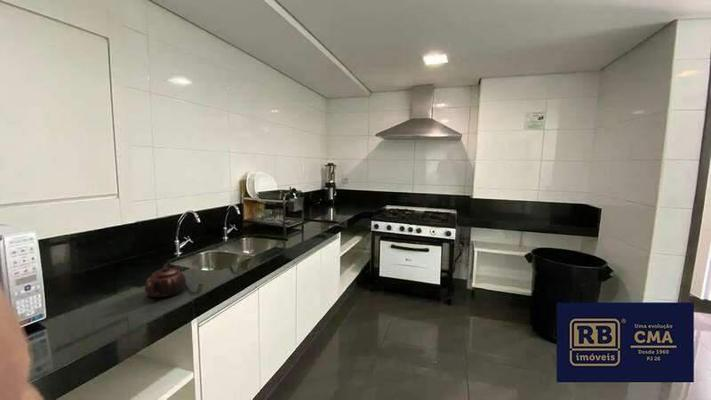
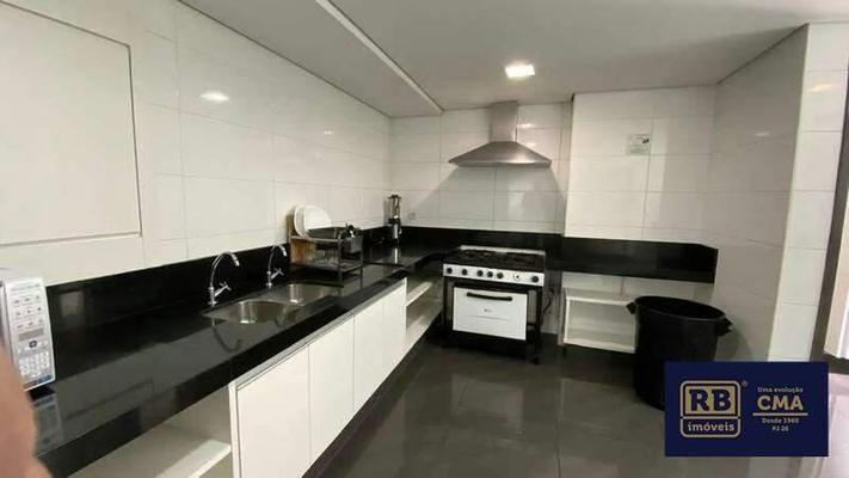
- teapot (164, 278)
